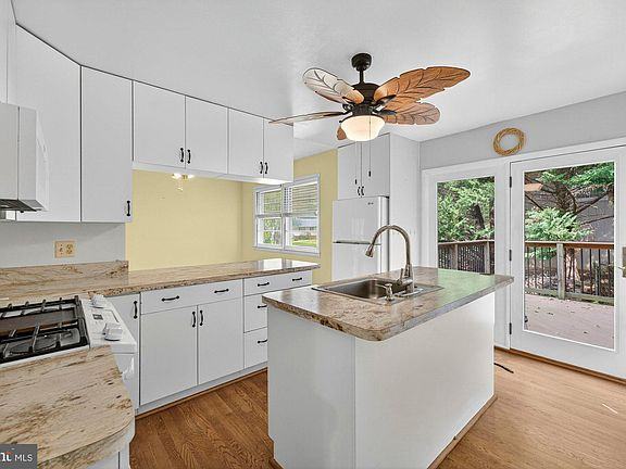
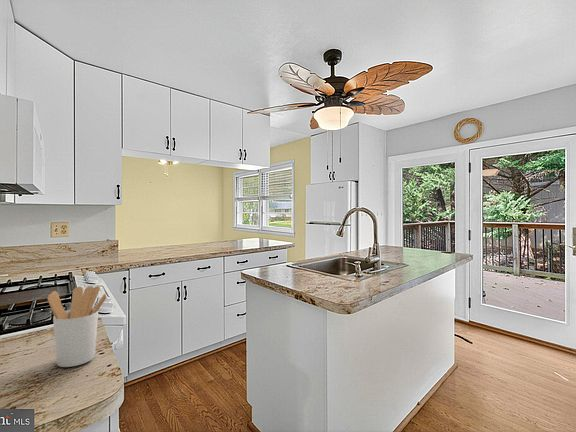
+ utensil holder (79, 321)
